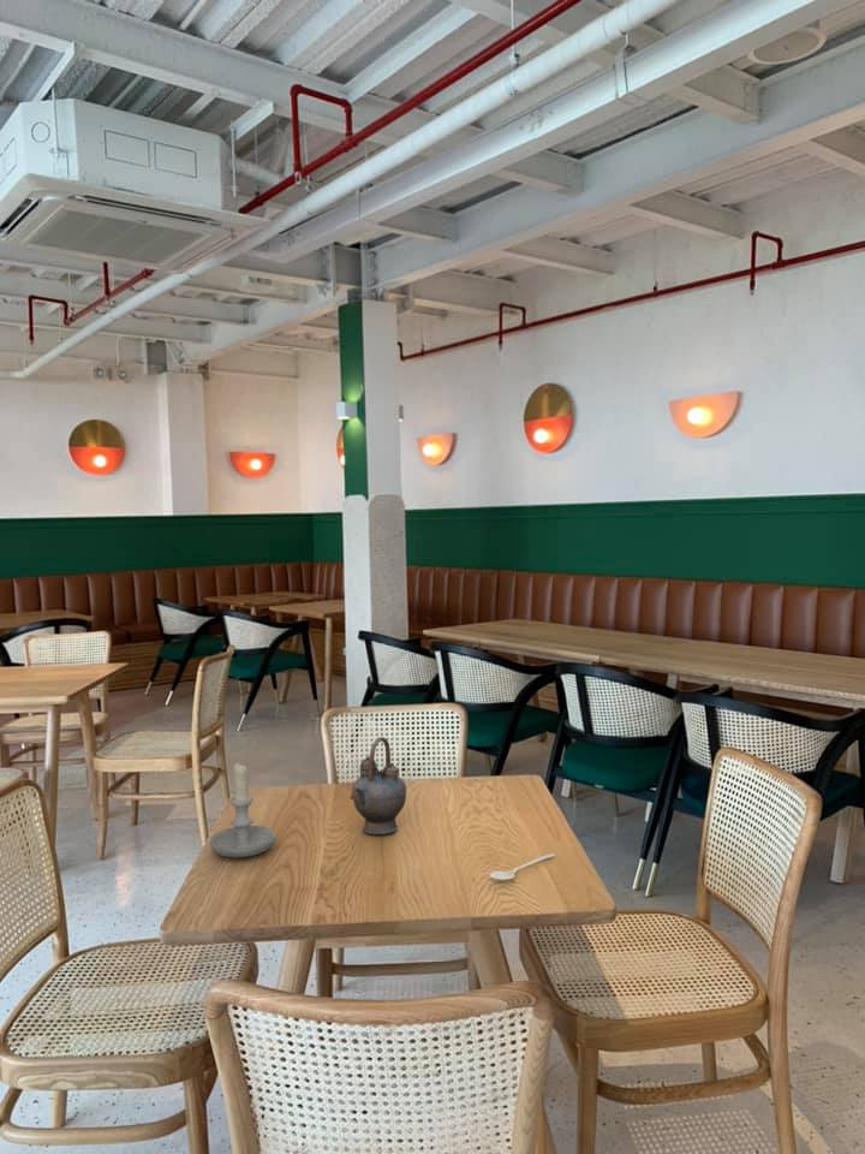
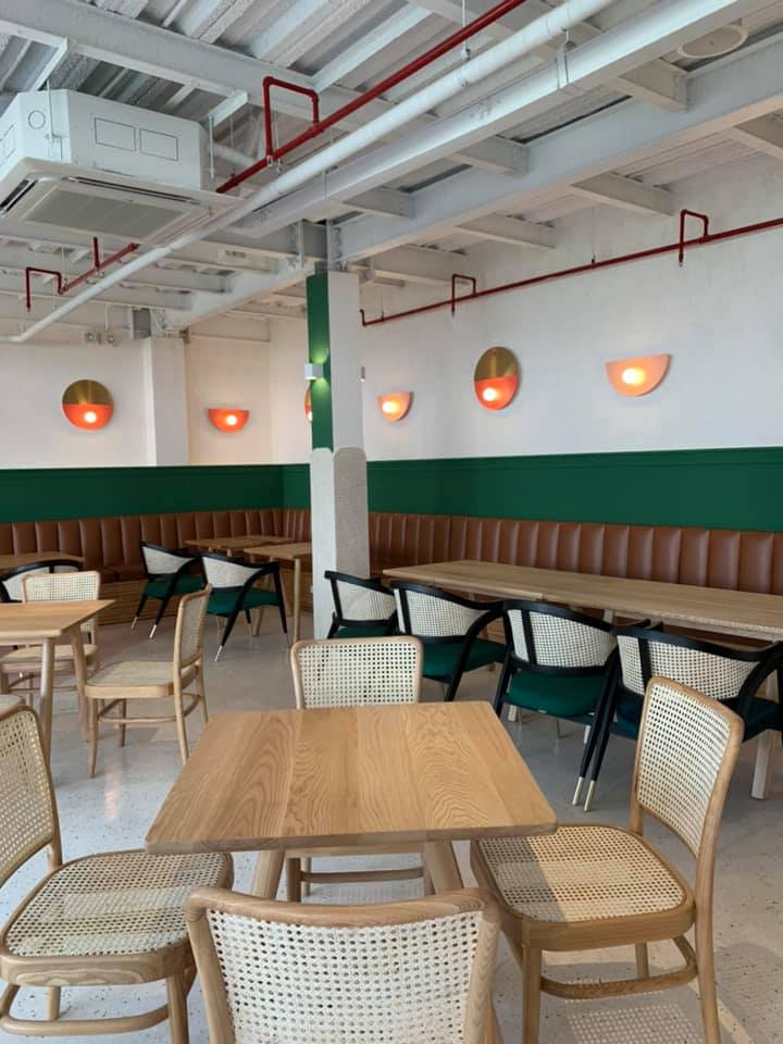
- candle (241, 805)
- stirrer (524, 866)
- teapot (375, 785)
